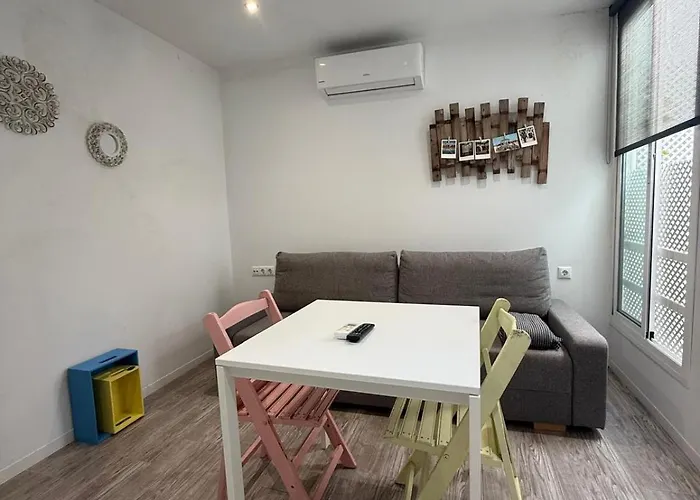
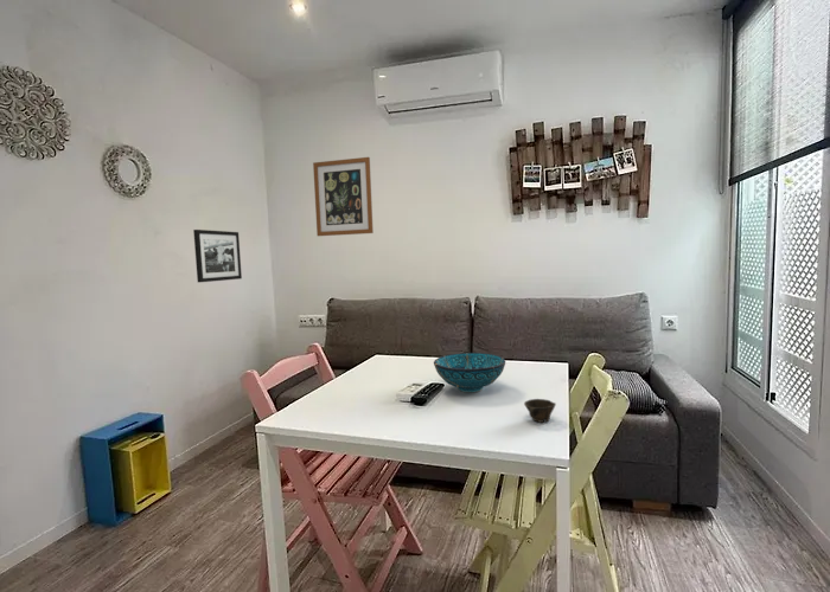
+ decorative bowl (470, 374)
+ picture frame (218, 256)
+ cup (538, 411)
+ wall art (343, 197)
